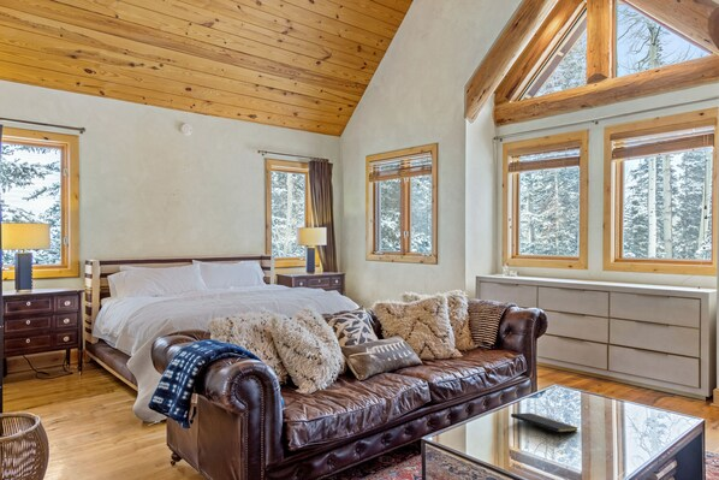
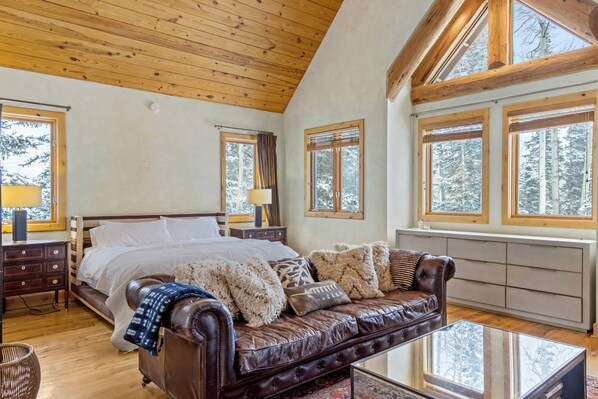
- notepad (543, 421)
